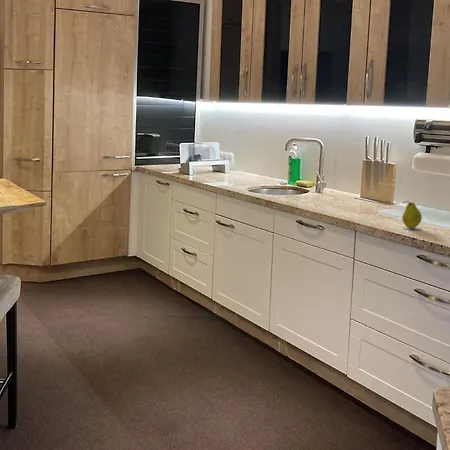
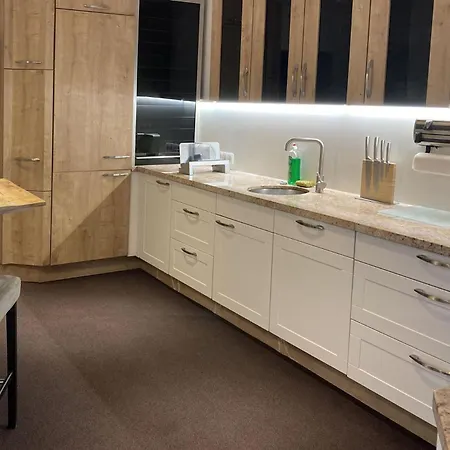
- fruit (410, 214)
